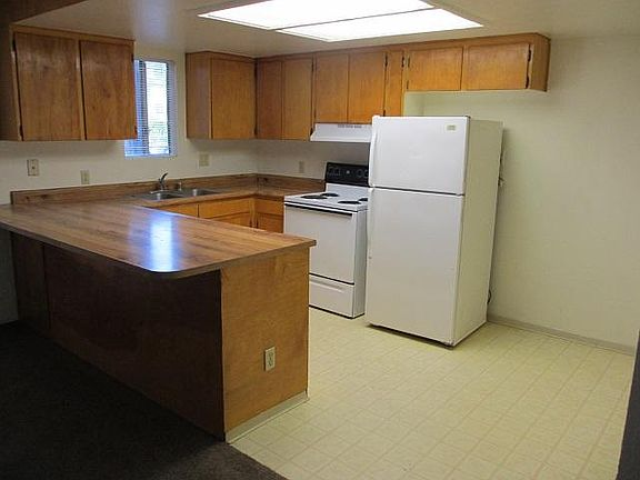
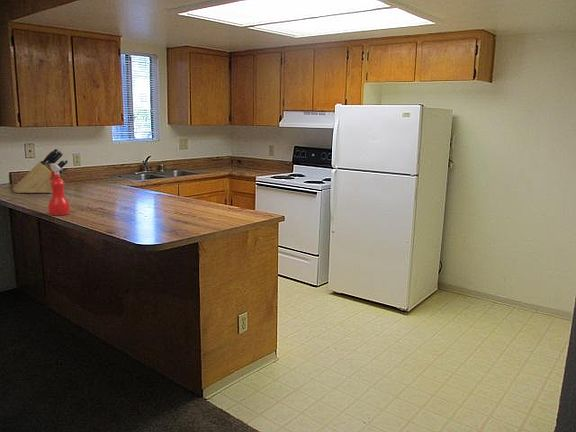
+ spray bottle (56, 189)
+ knife block (40, 170)
